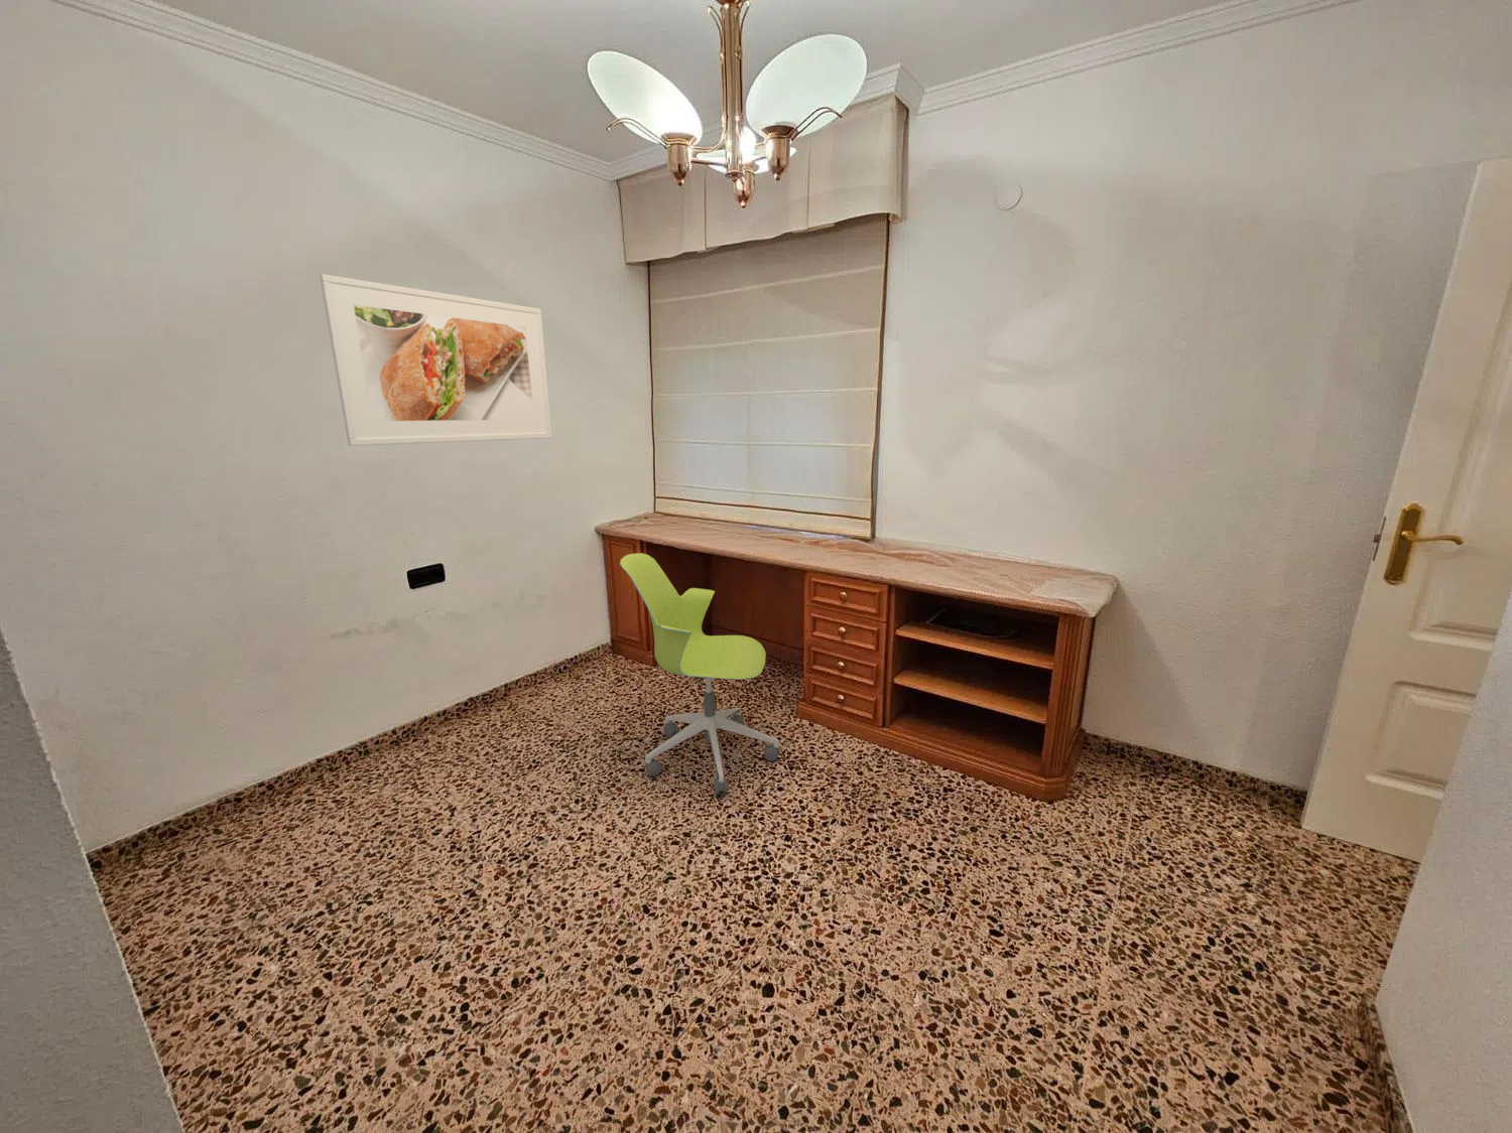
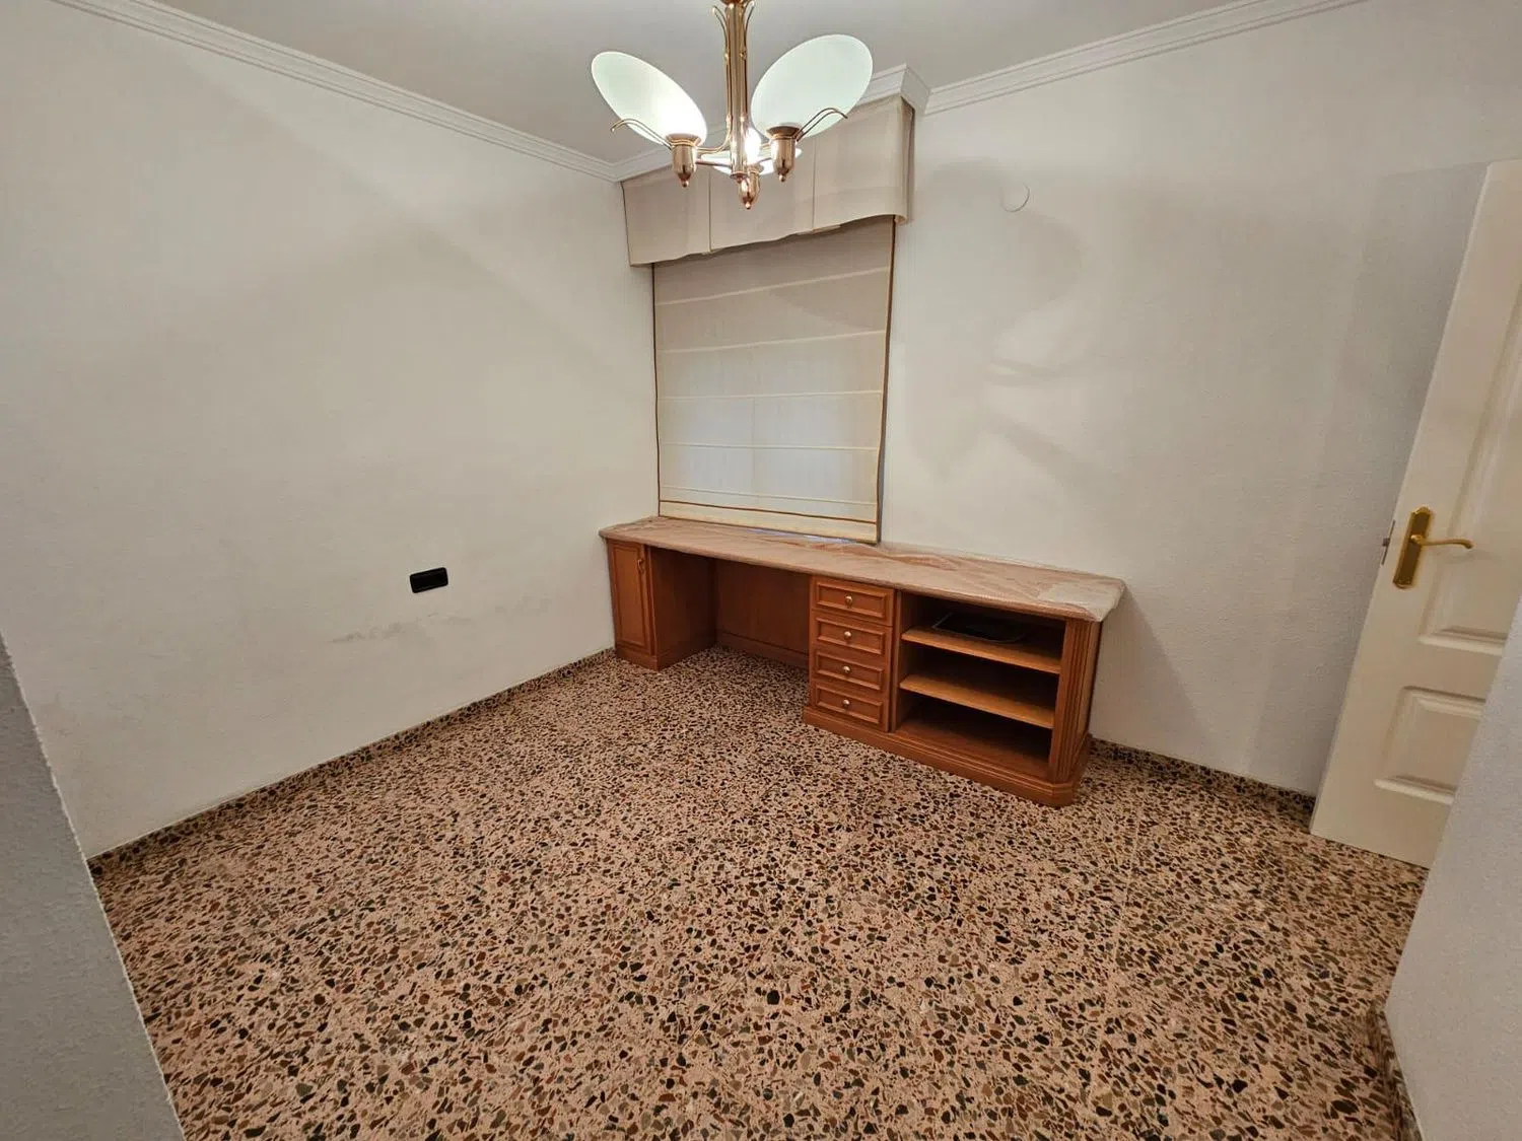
- office chair (702, 661)
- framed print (455, 370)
